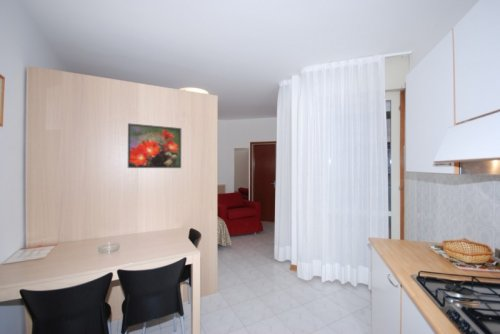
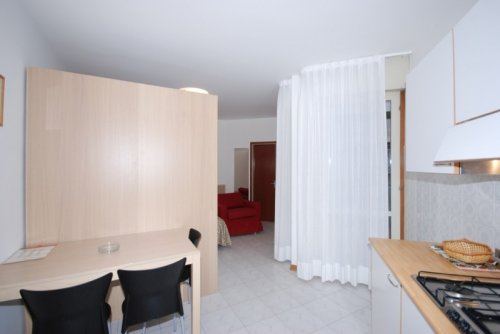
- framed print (155, 147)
